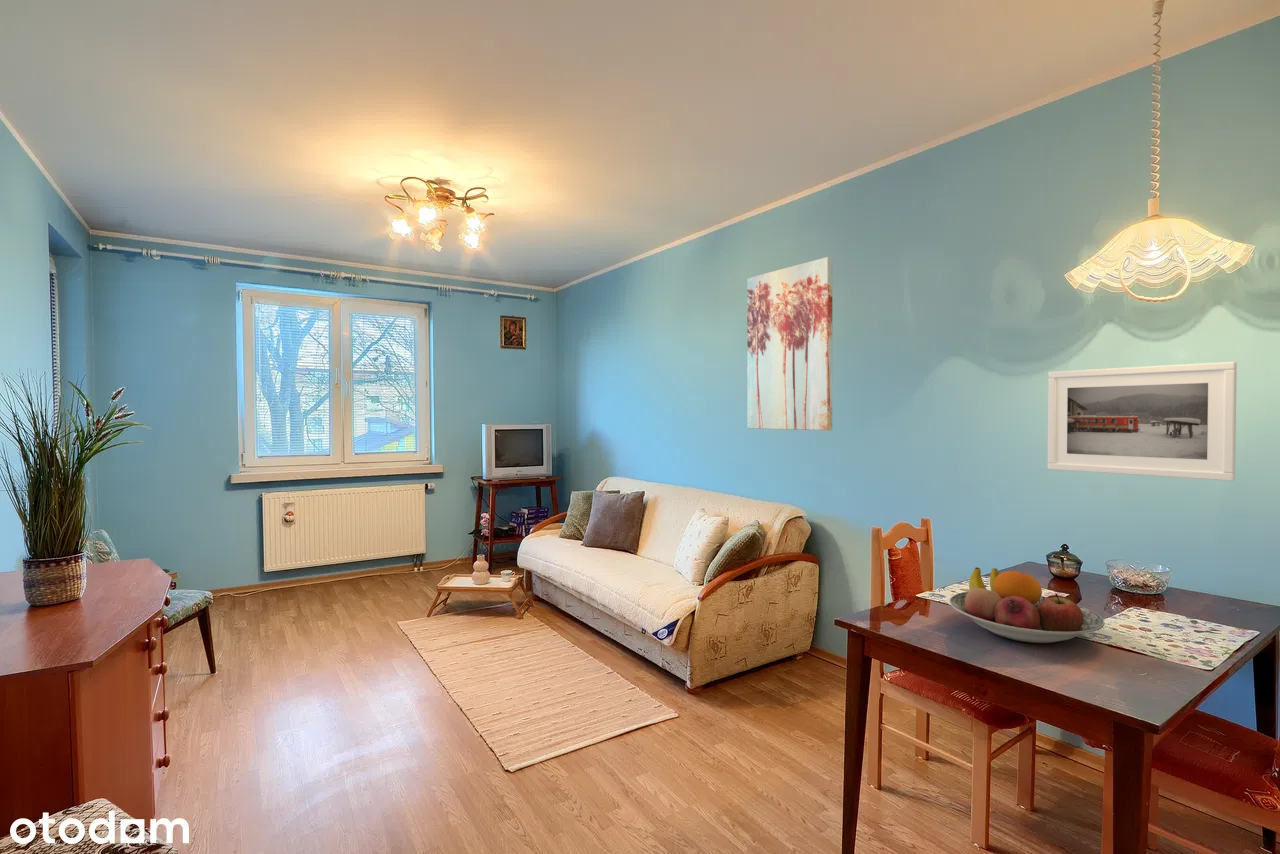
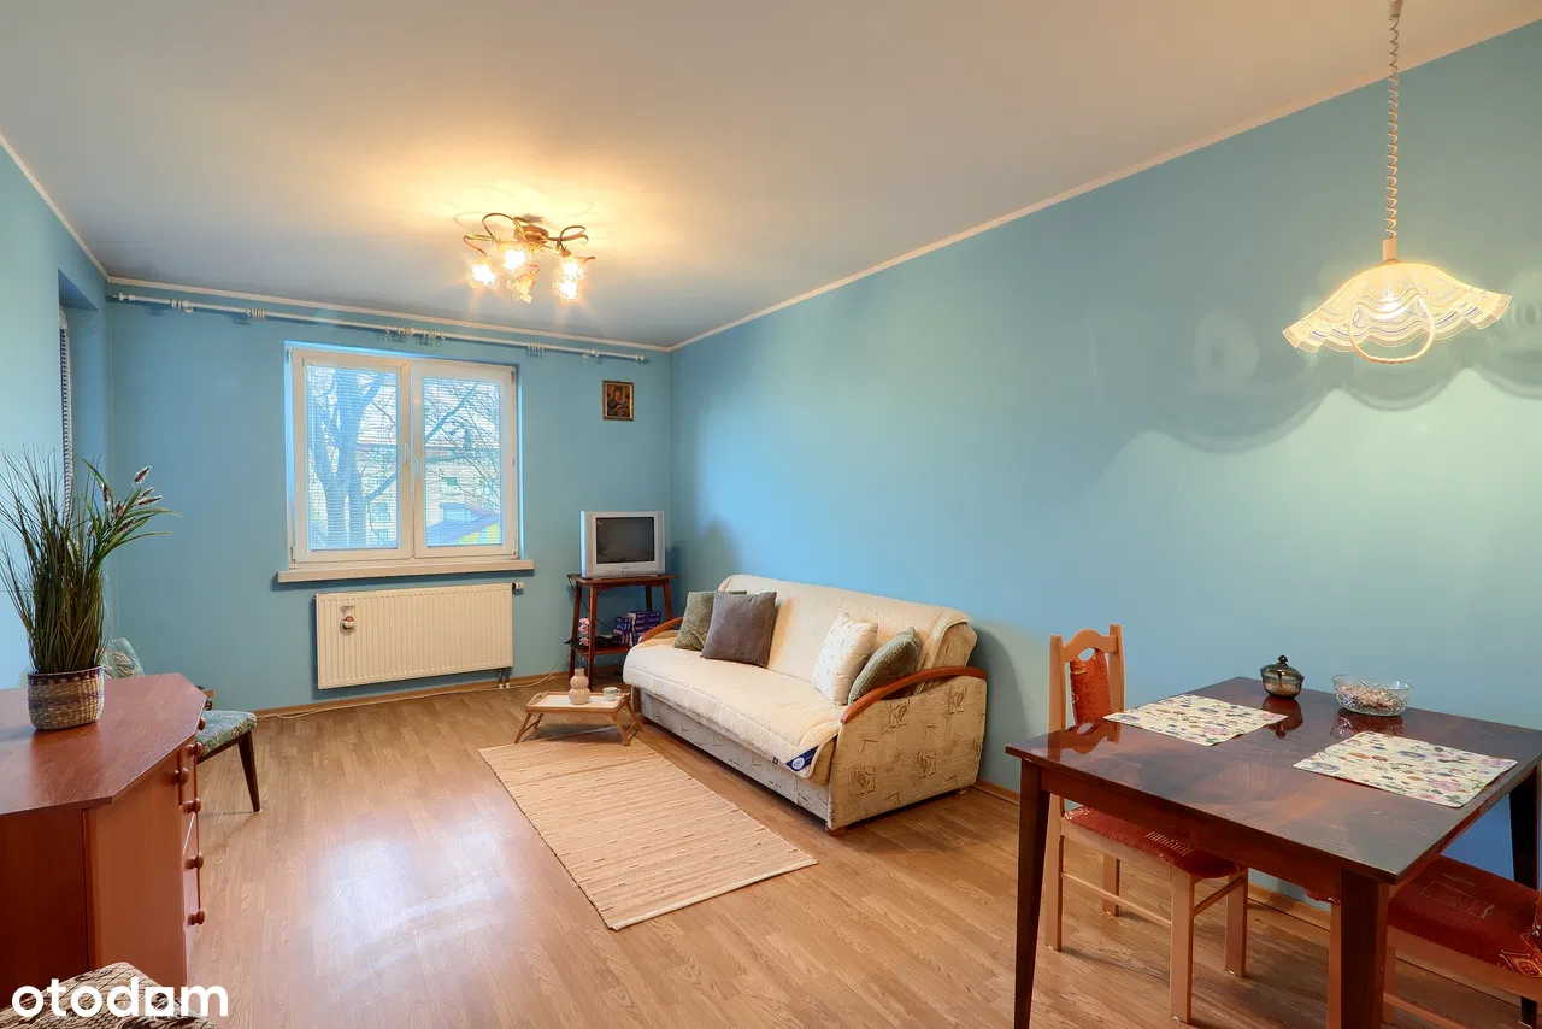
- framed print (1132, 420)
- fruit bowl (1022, 604)
- wall art (786, 349)
